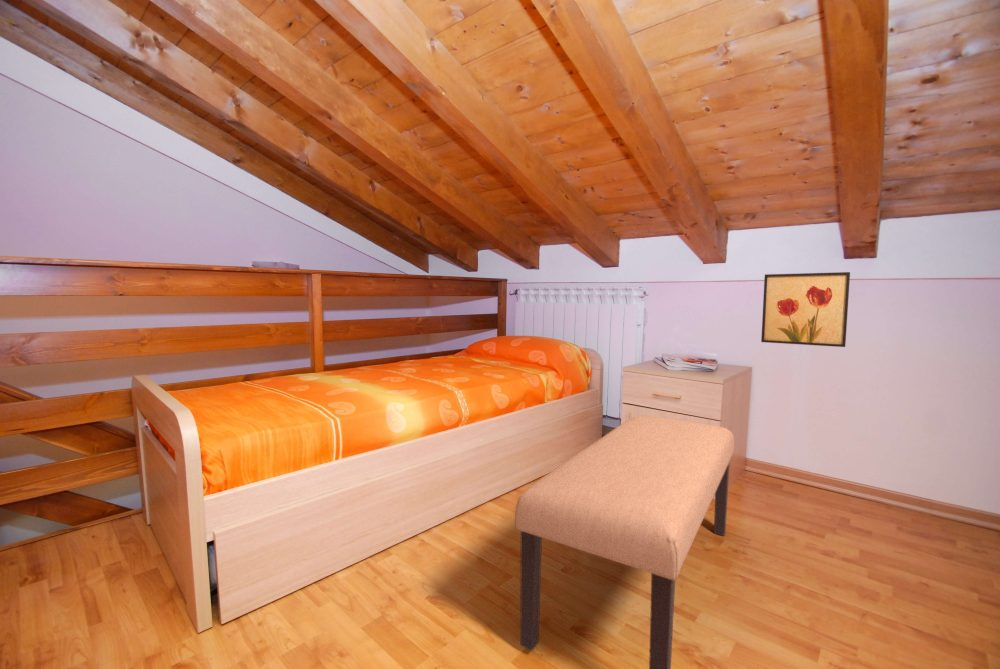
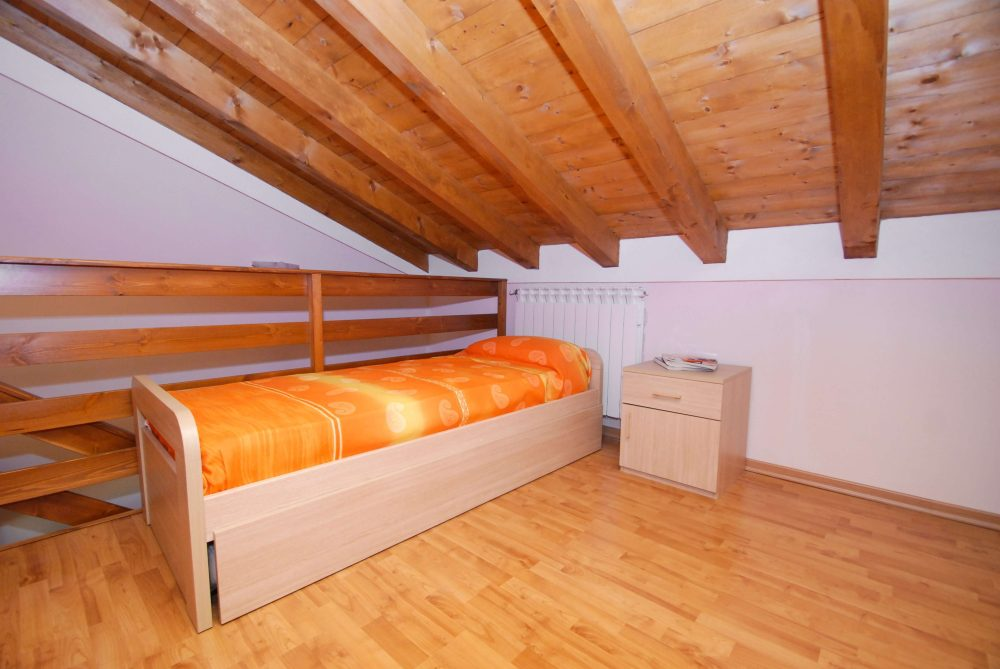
- bench (645, 513)
- wall art (803, 309)
